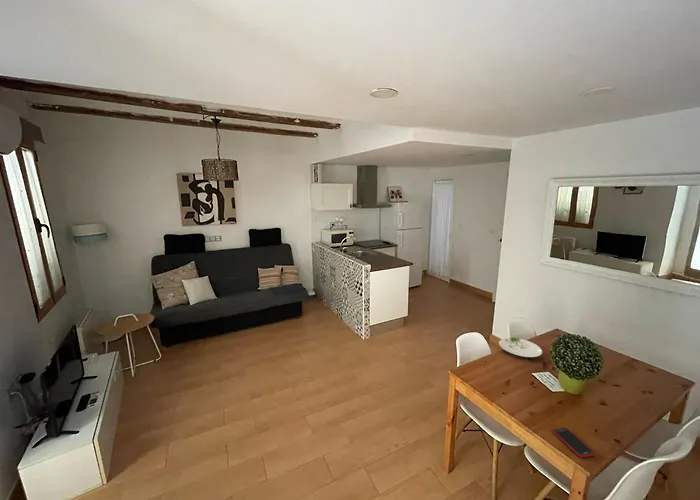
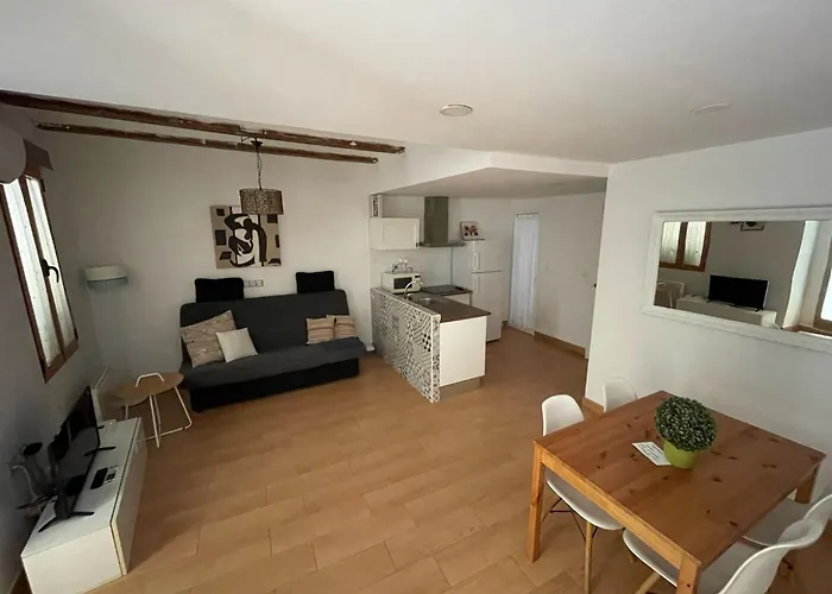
- plate (519, 349)
- cell phone (572, 441)
